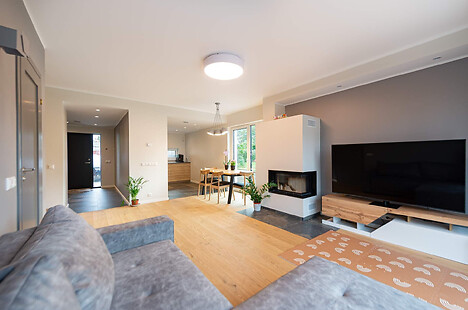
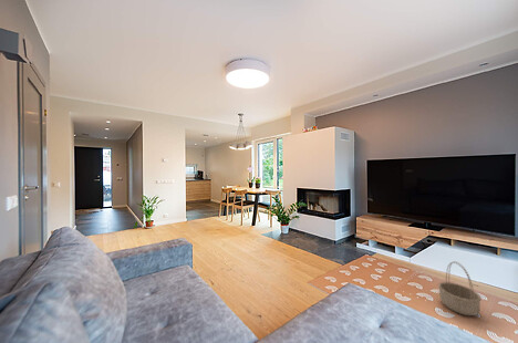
+ basket (458, 284)
